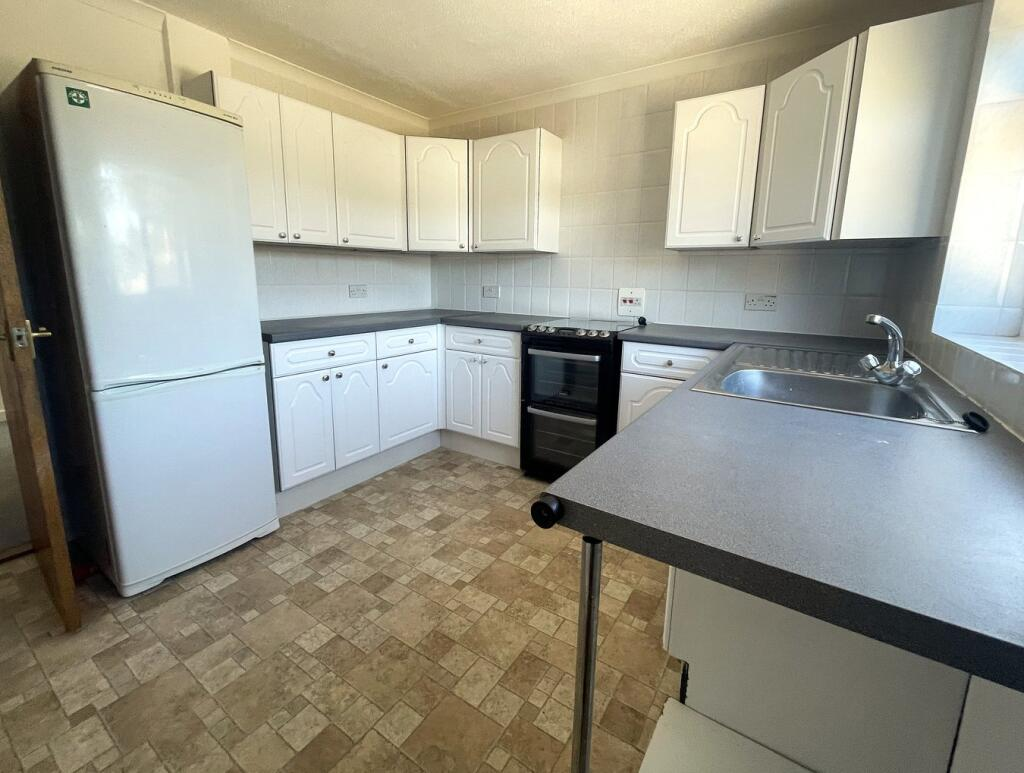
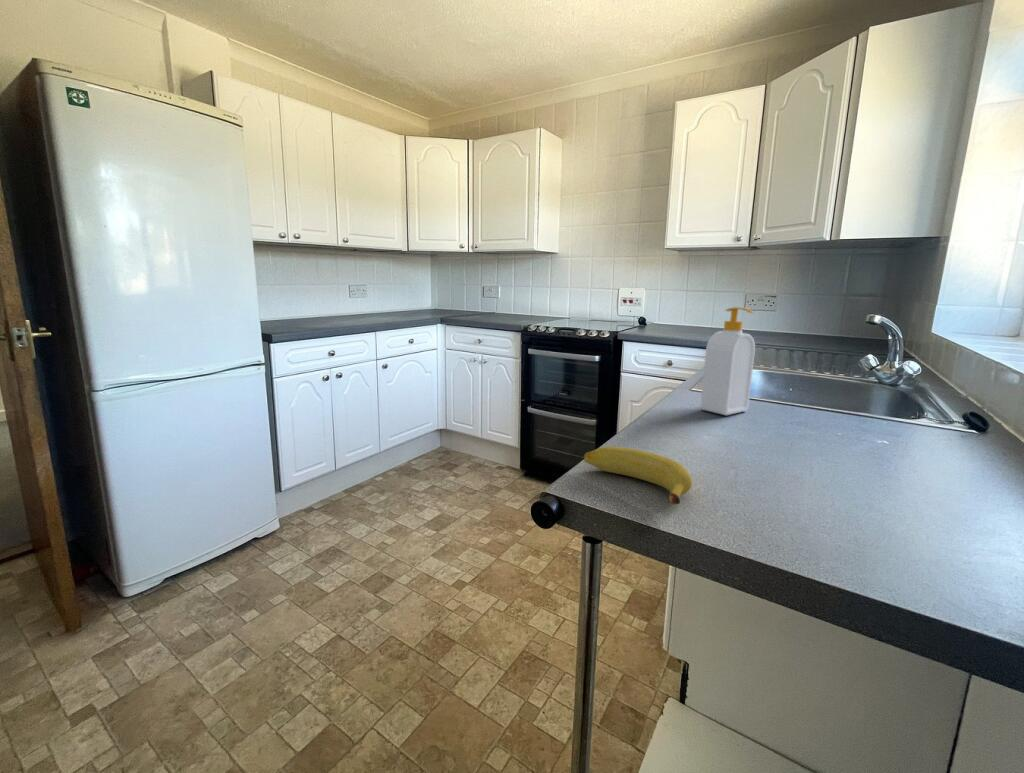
+ banana (634, 471)
+ soap bottle (730, 360)
